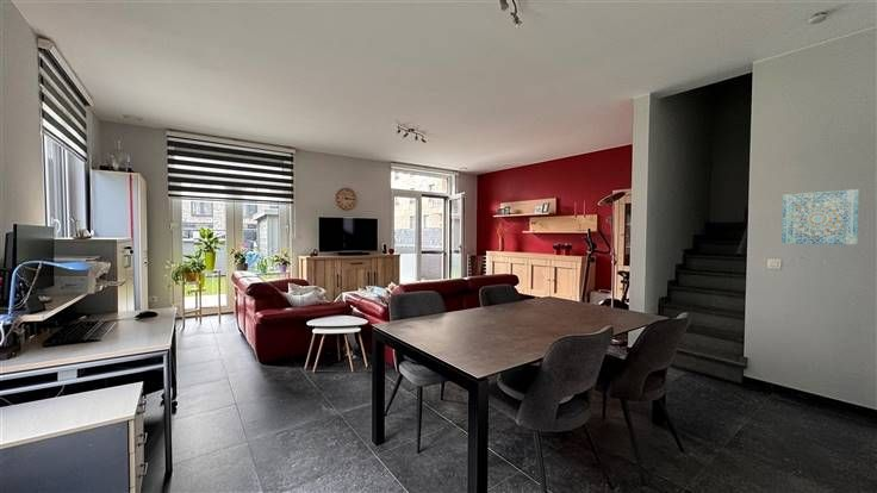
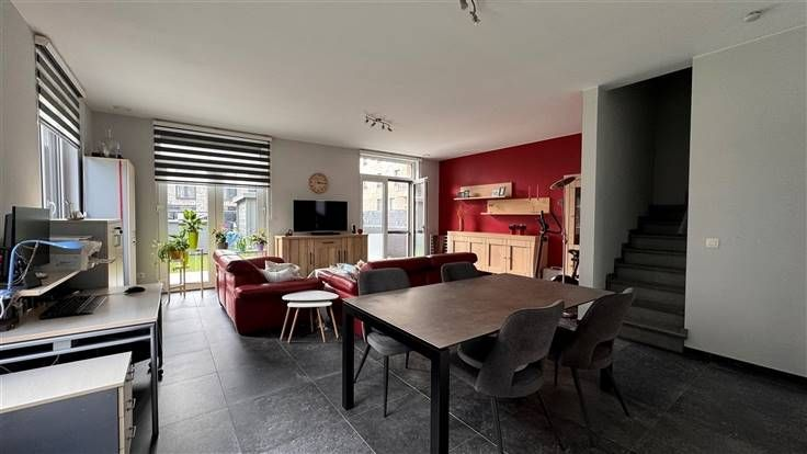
- wall art (817, 218)
